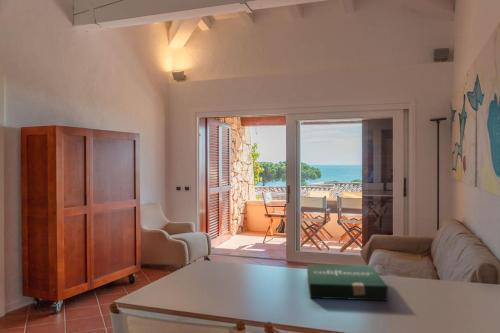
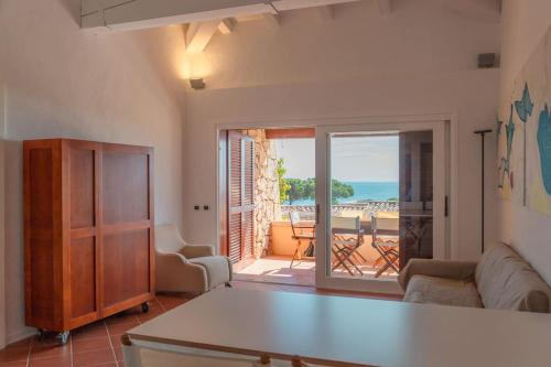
- pizza box (343, 280)
